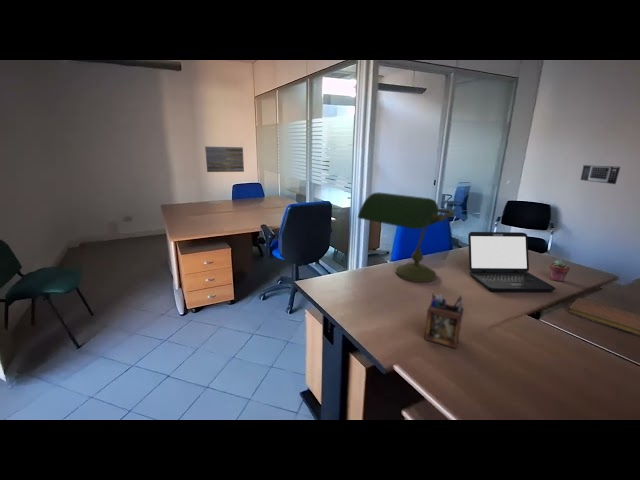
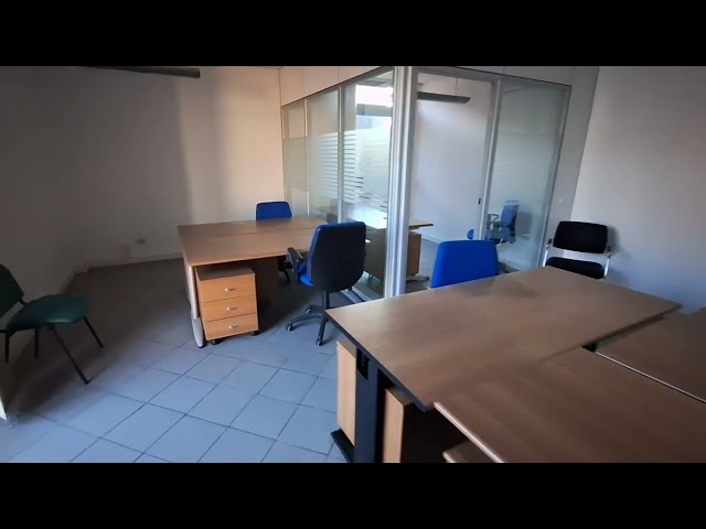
- potted succulent (558, 269)
- calendar (598, 174)
- desk lamp (410, 228)
- laptop (509, 260)
- wall art (225, 159)
- desk organizer (444, 317)
- notebook (608, 315)
